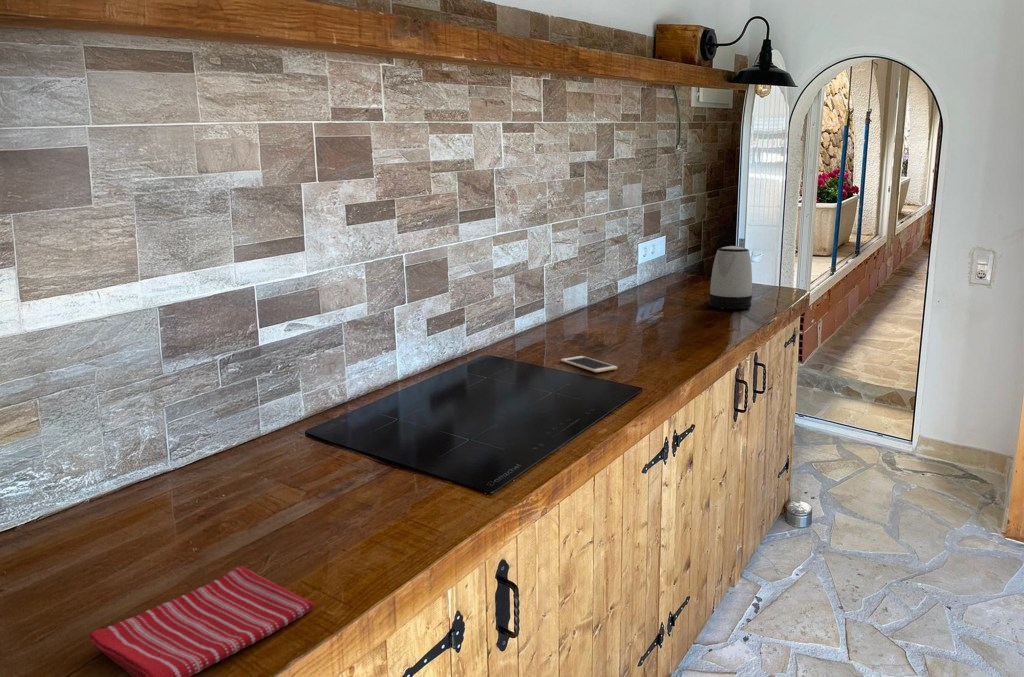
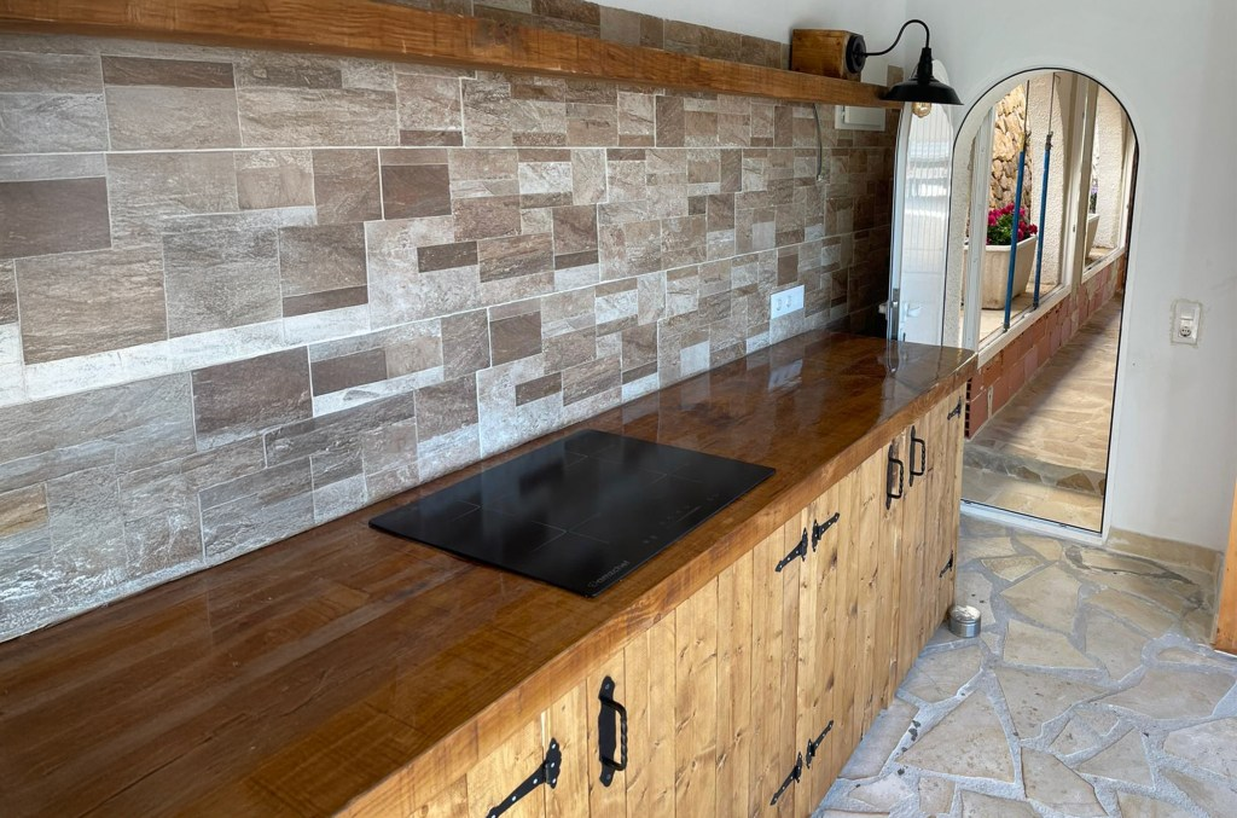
- kettle (734, 275)
- cell phone (588, 363)
- dish towel (204, 621)
